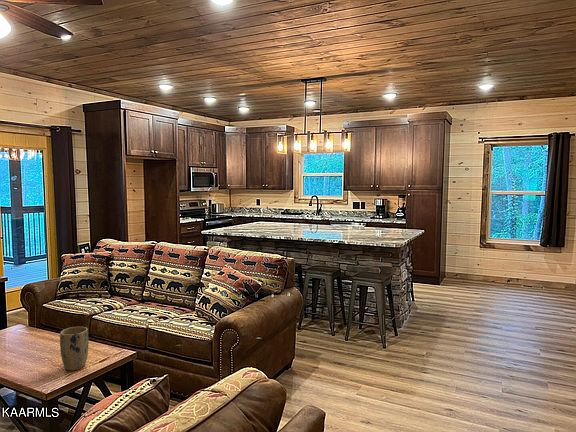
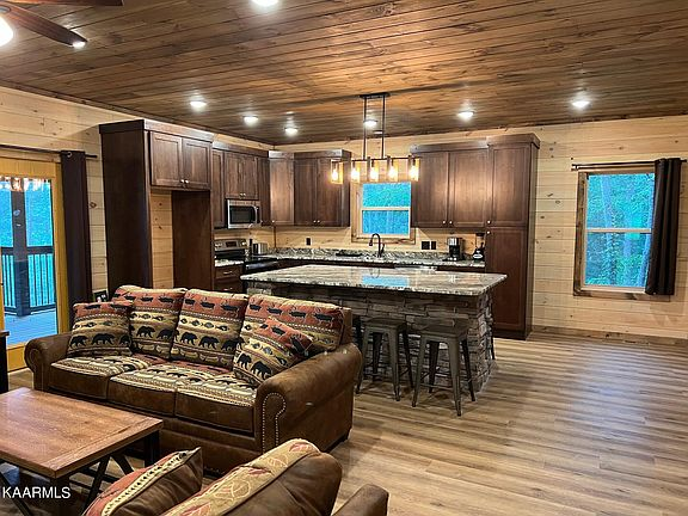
- plant pot (74, 348)
